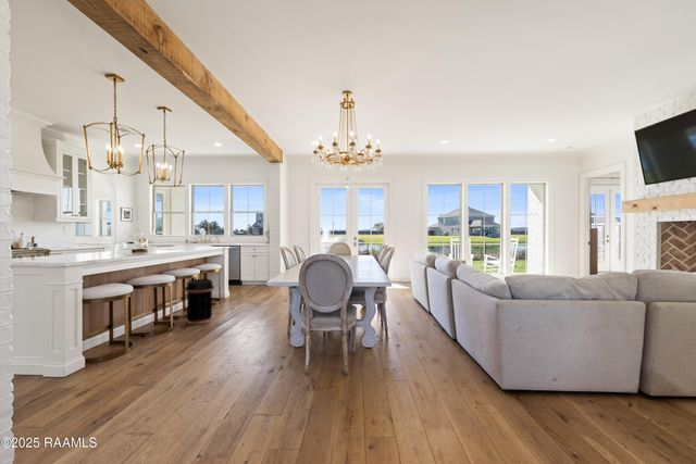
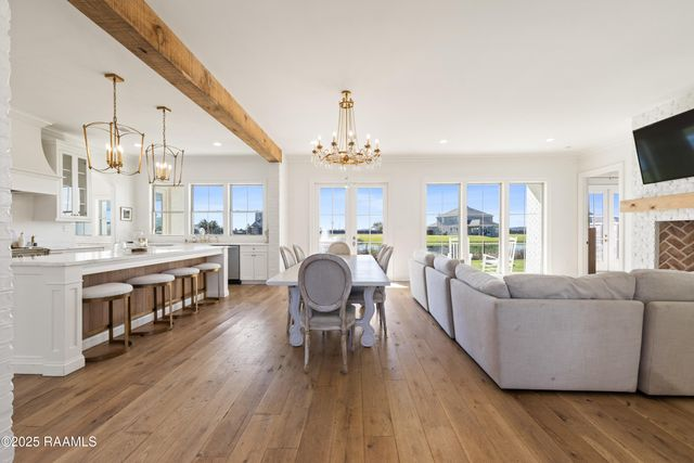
- trash can (199, 300)
